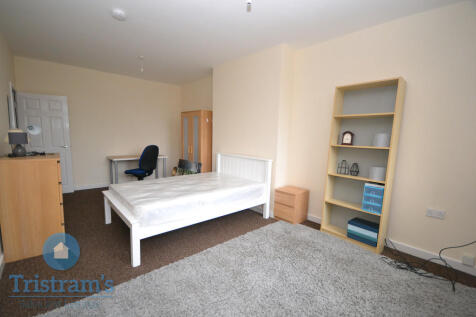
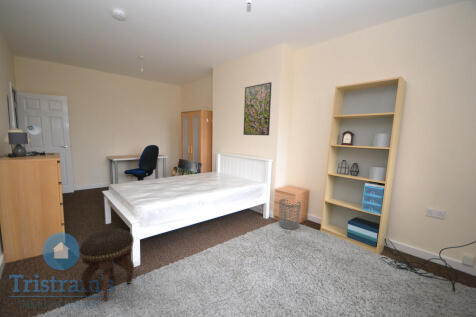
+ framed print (256, 110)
+ footstool (108, 261)
+ waste bin (289, 213)
